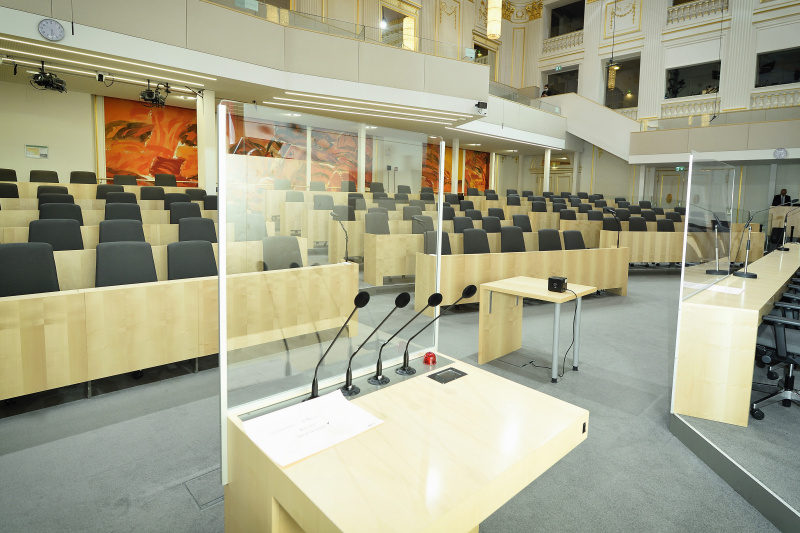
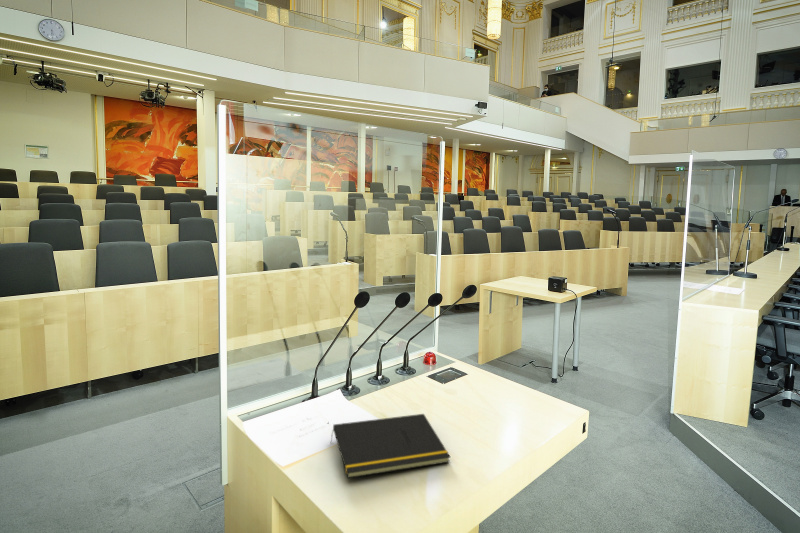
+ notepad (389, 442)
